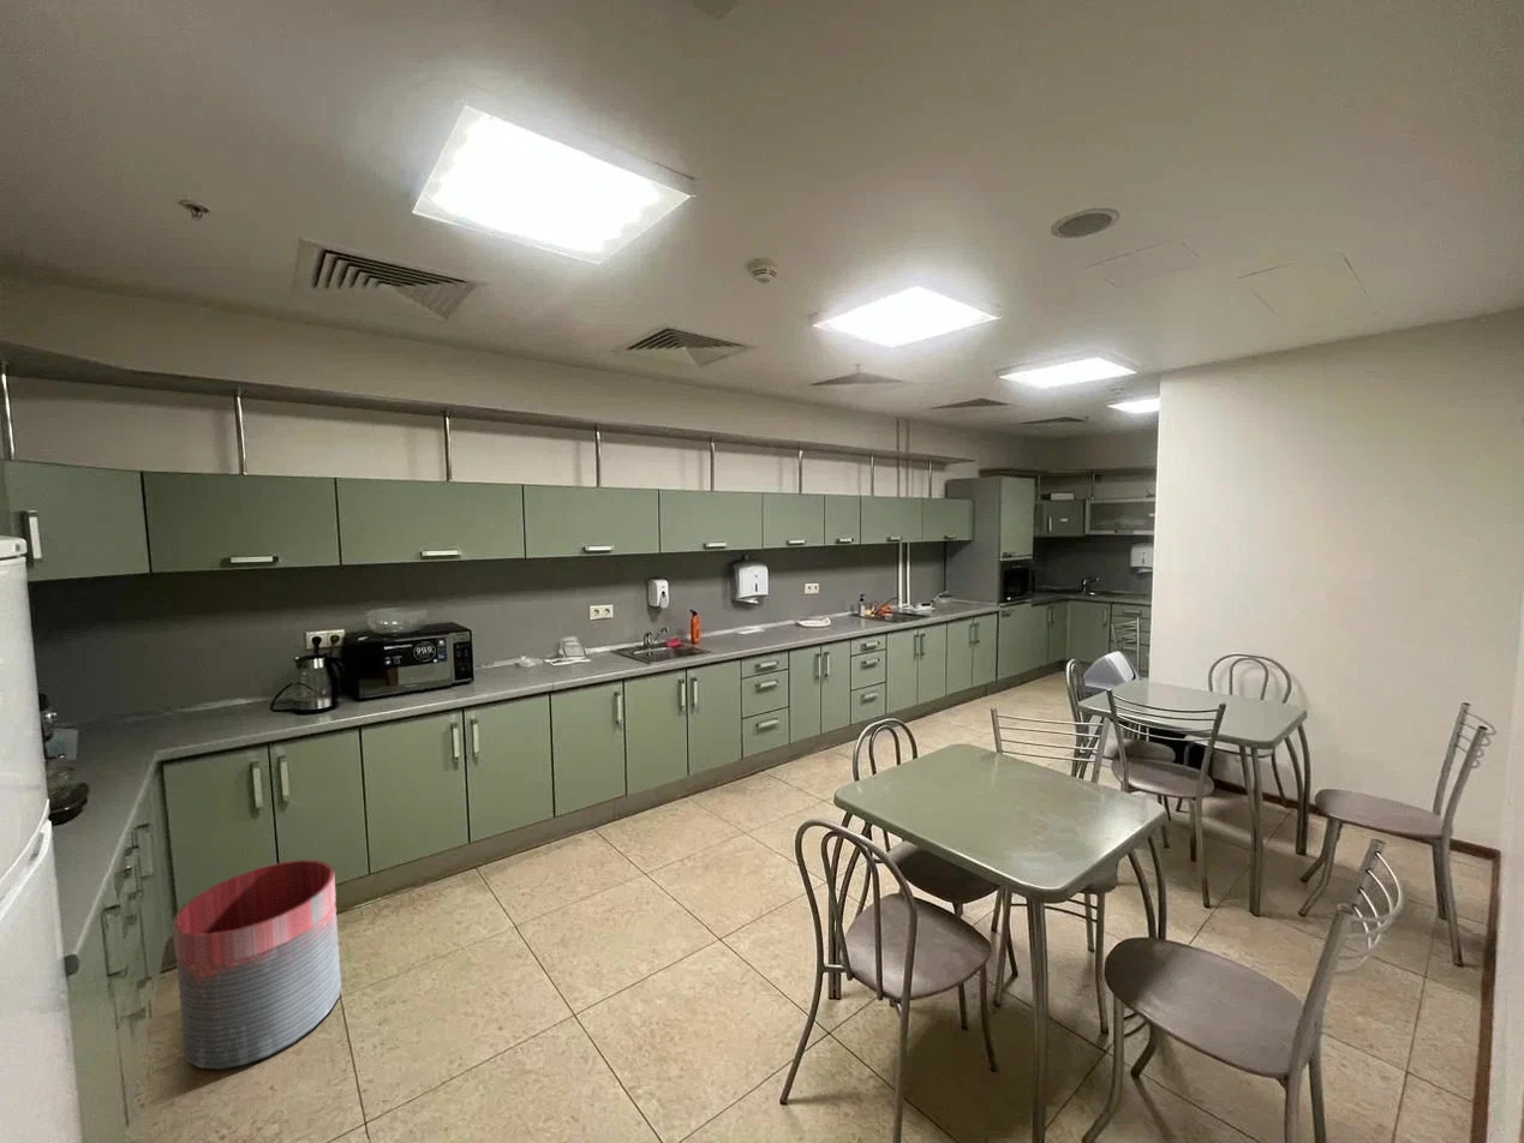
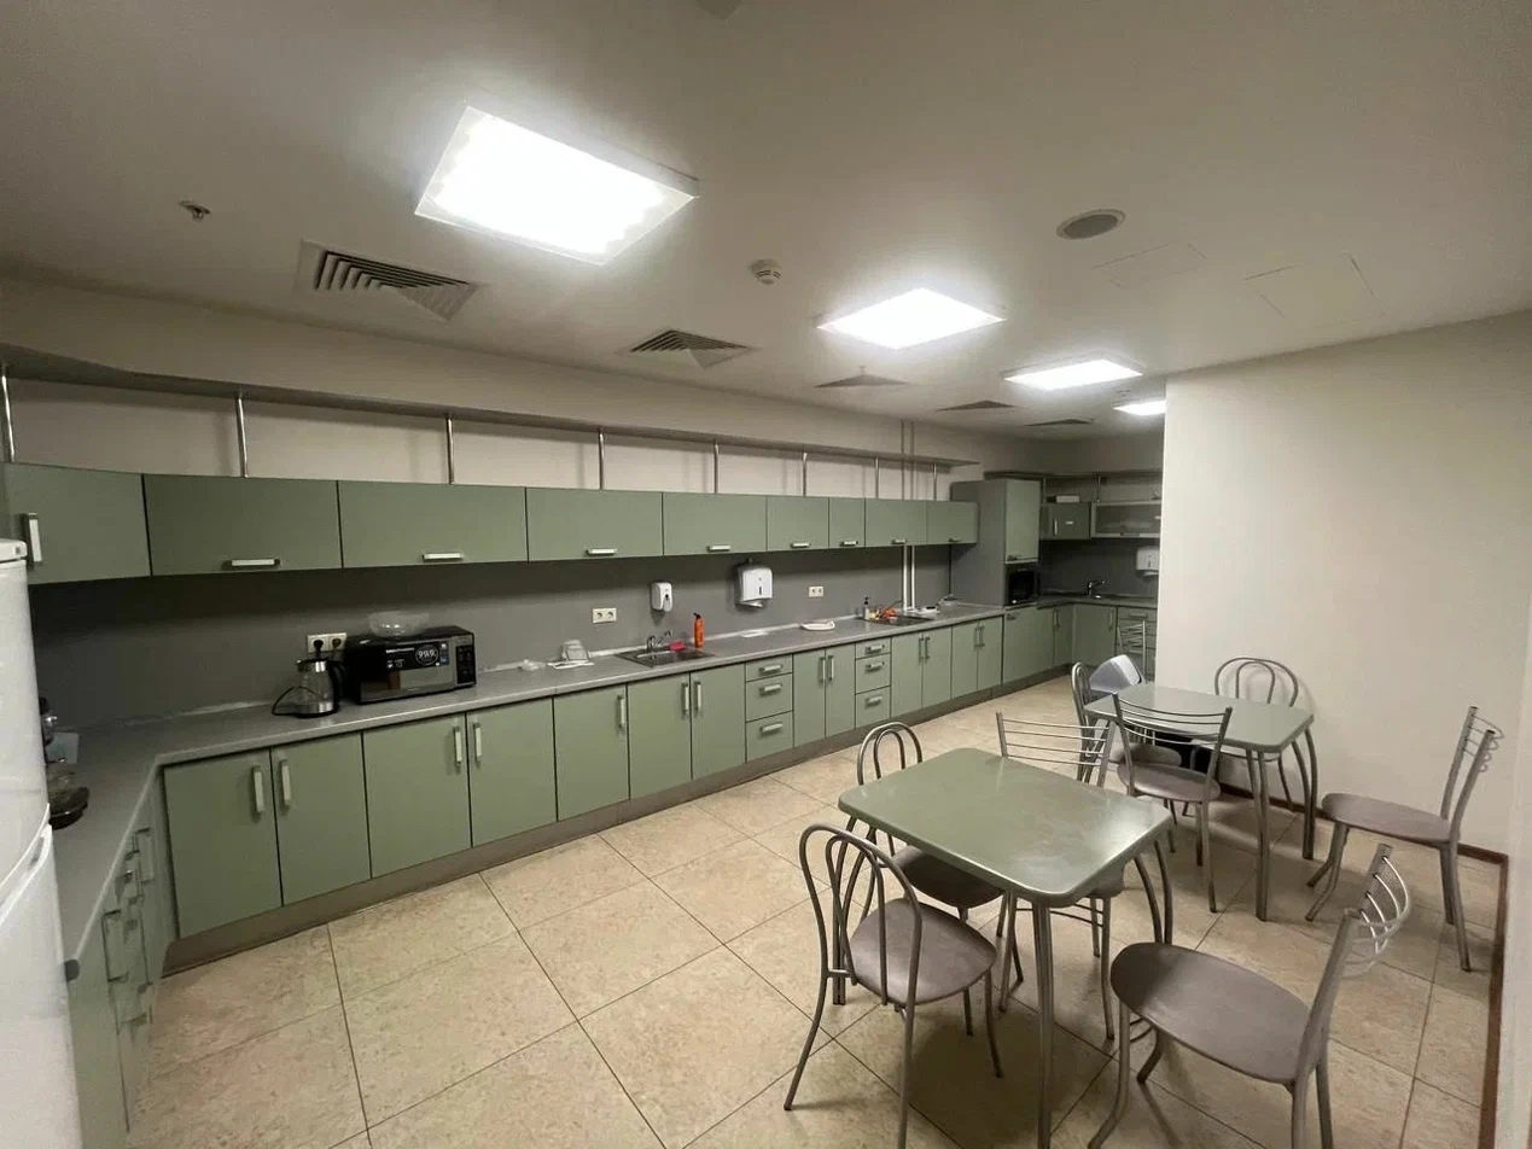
- trash can (263, 956)
